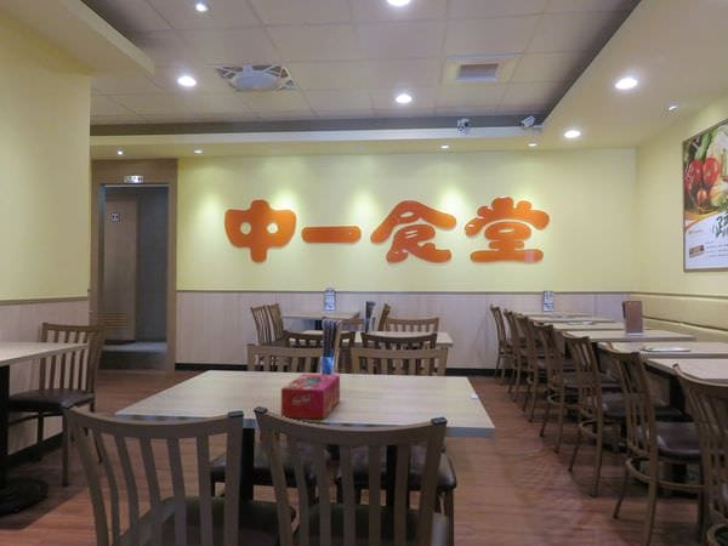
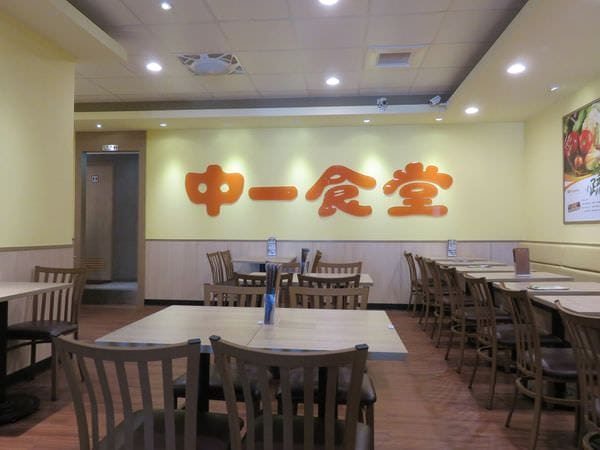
- tissue box (312, 394)
